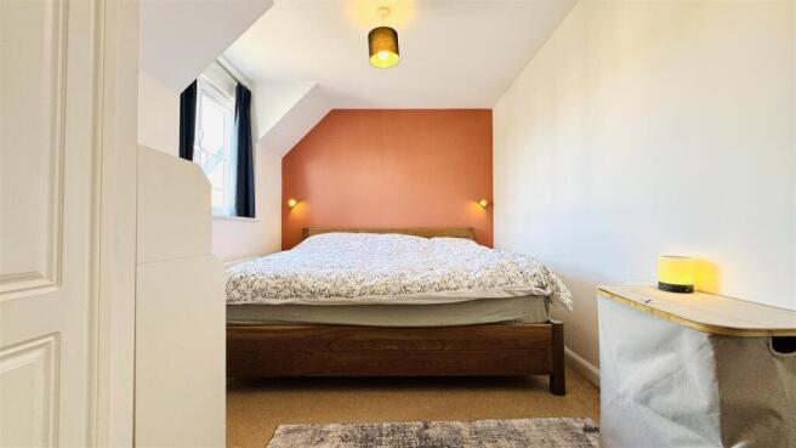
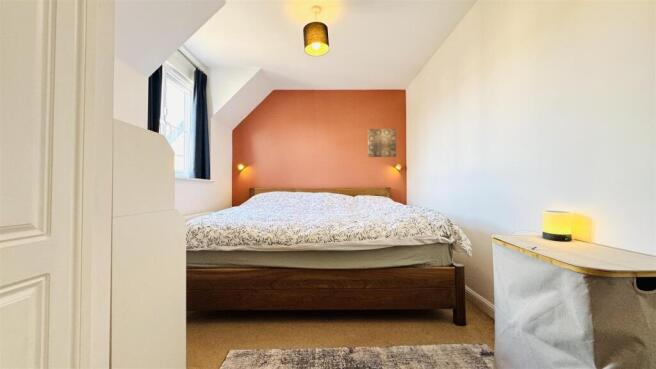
+ wall art (381, 142)
